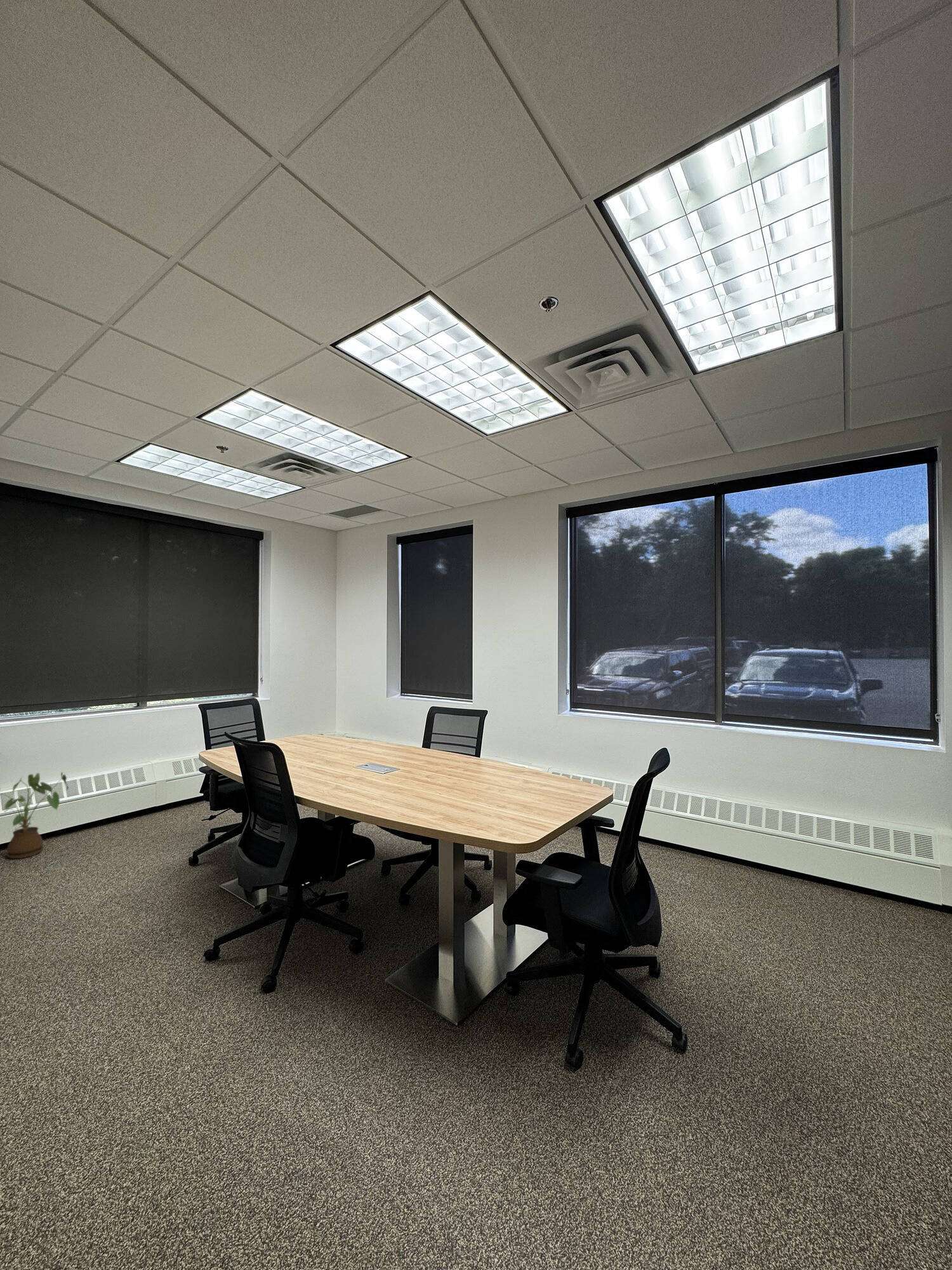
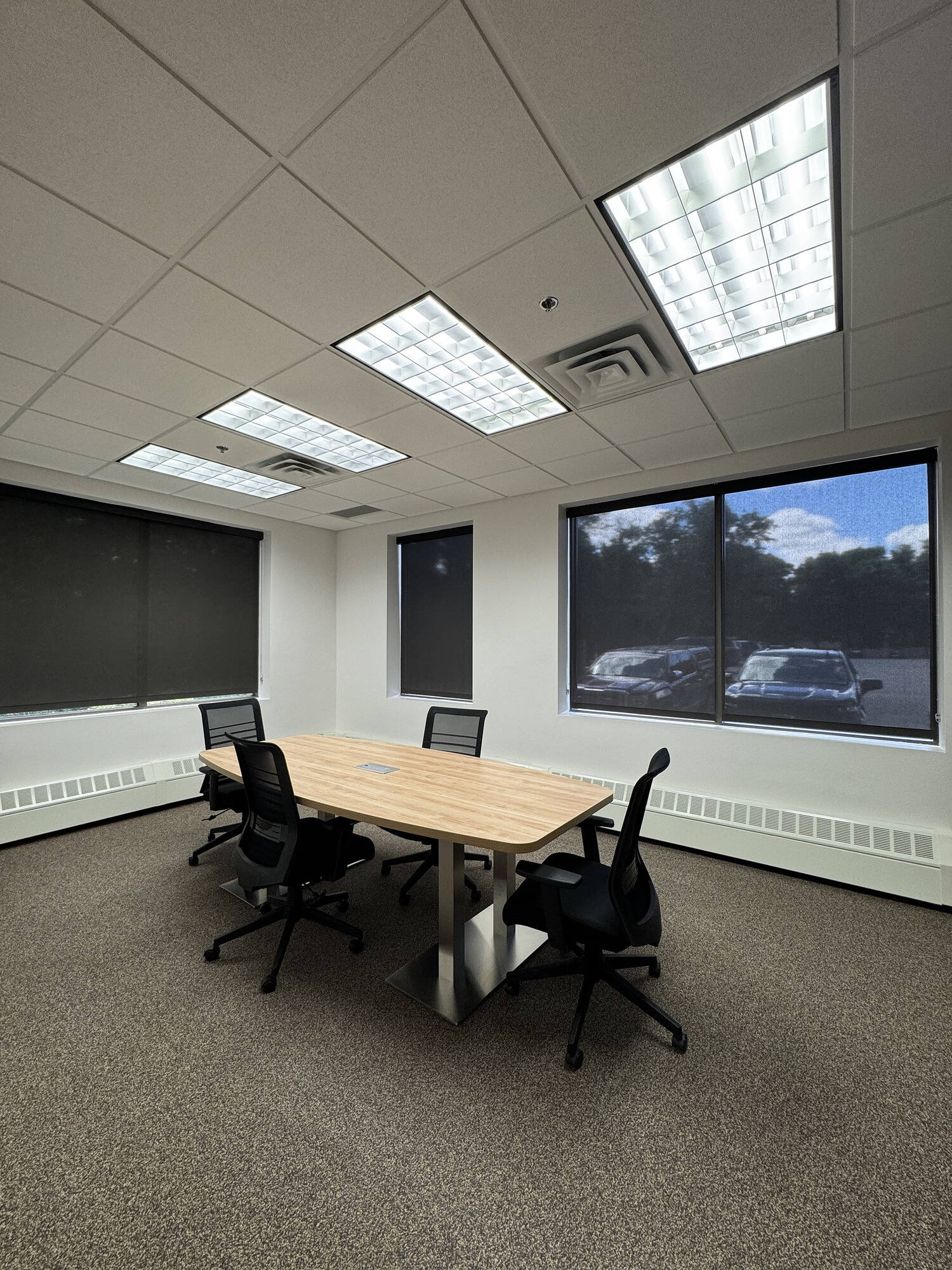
- house plant (32, 814)
